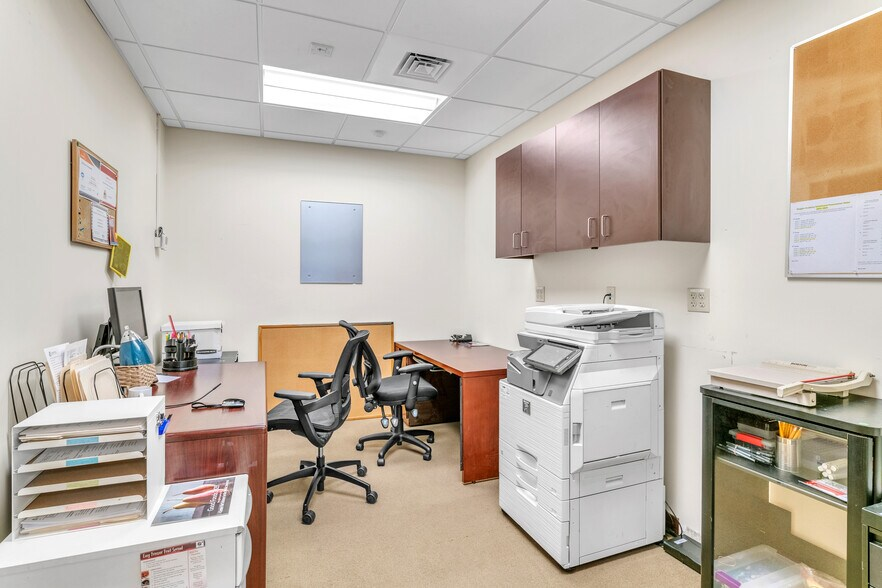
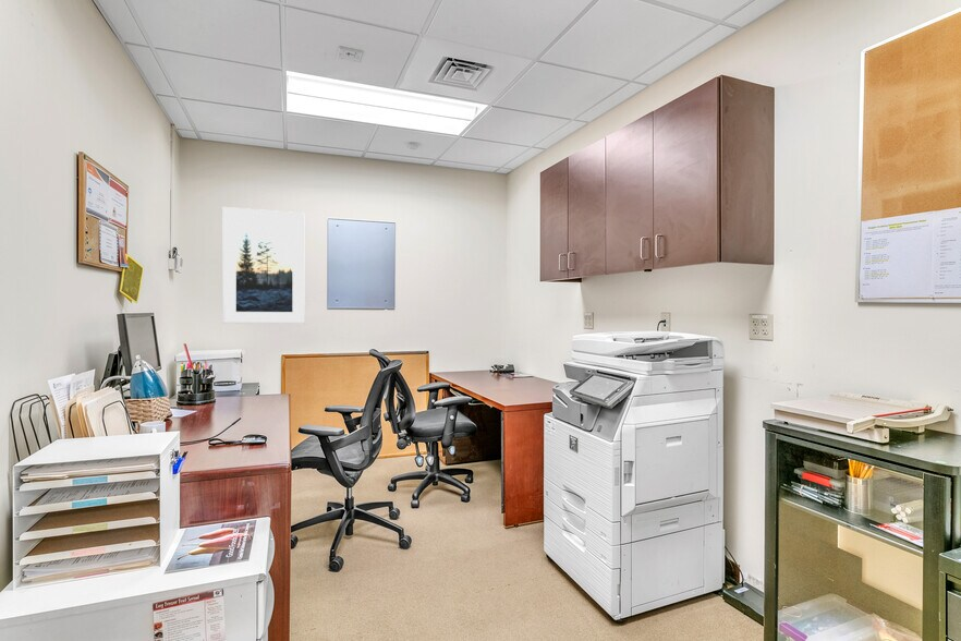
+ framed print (265, 266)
